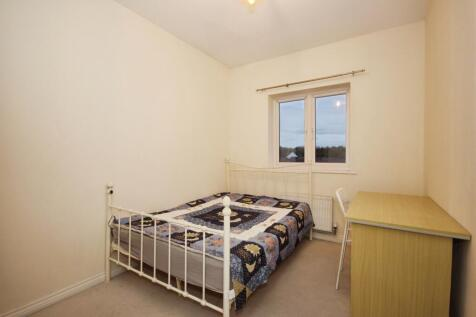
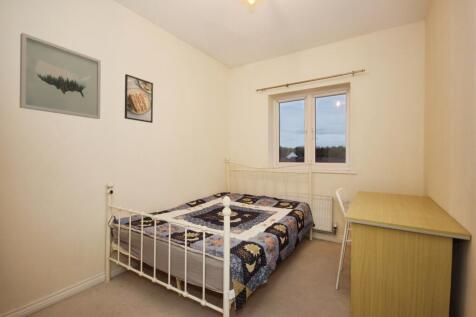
+ wall art (64, 81)
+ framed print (139, 99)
